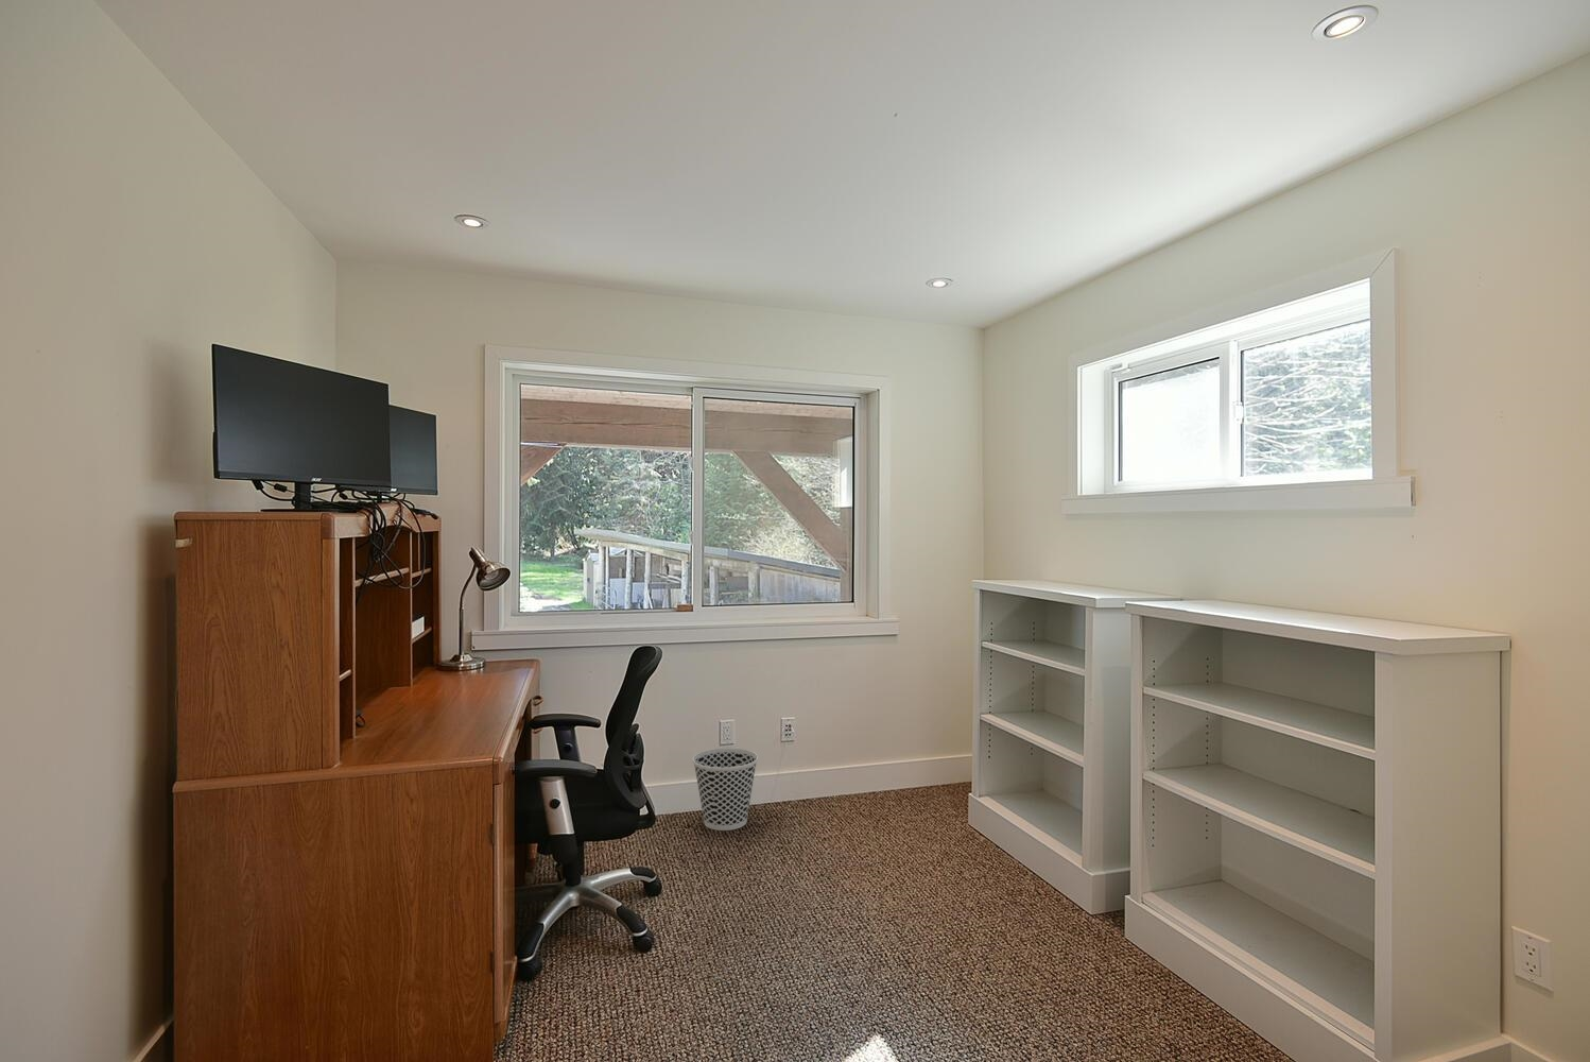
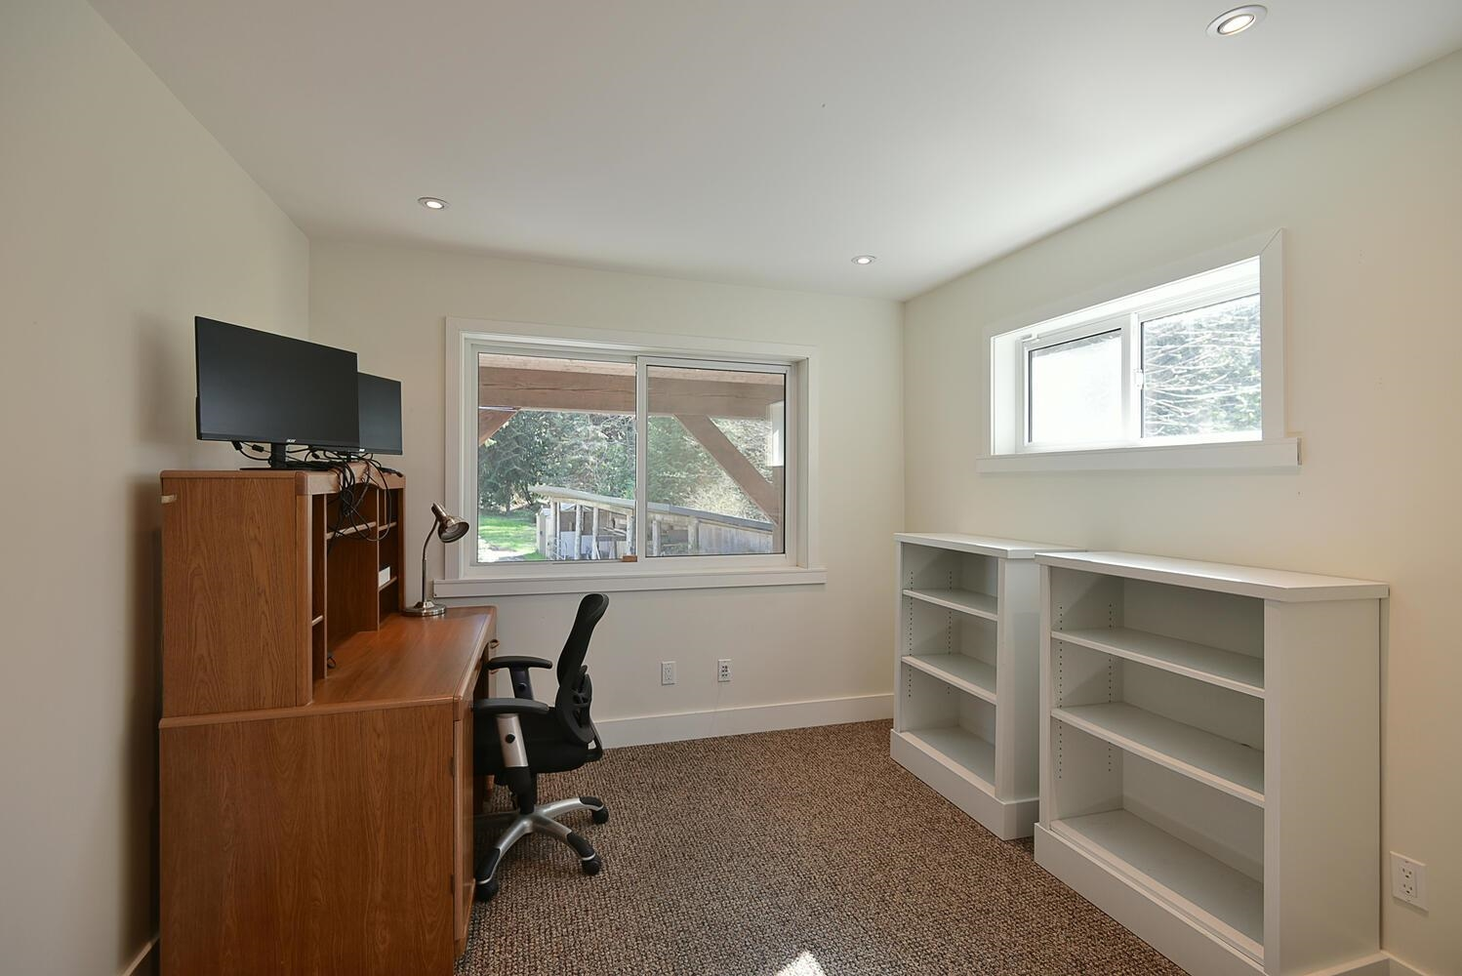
- wastebasket (725, 789)
